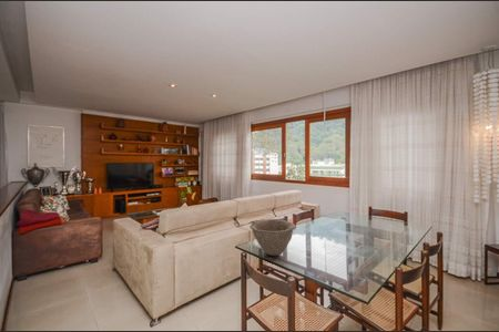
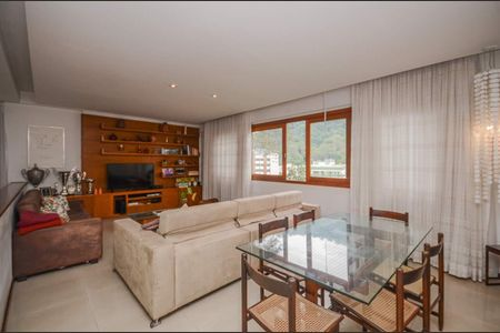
- bowl (272, 239)
